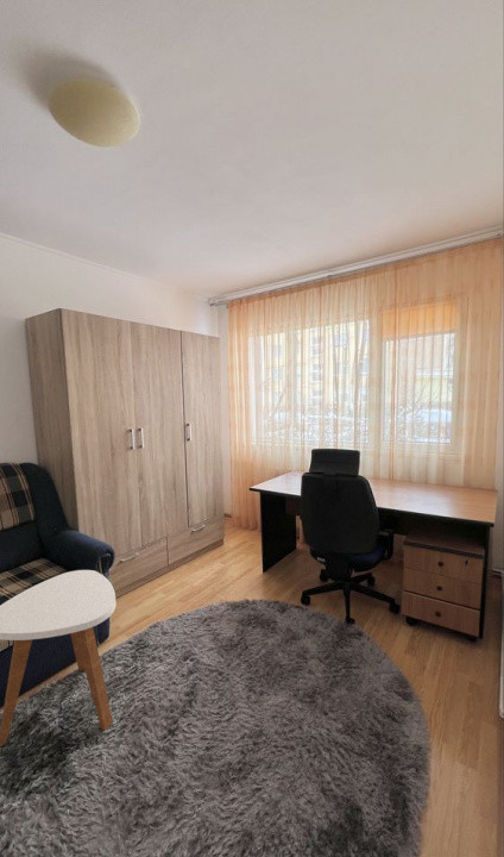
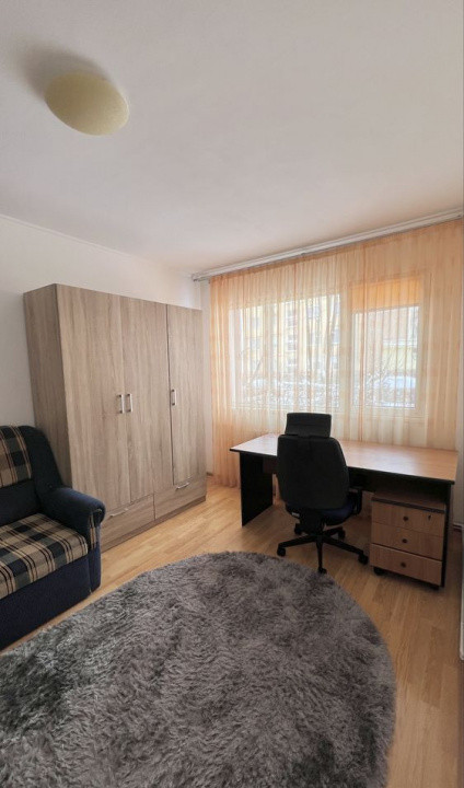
- side table (75, 655)
